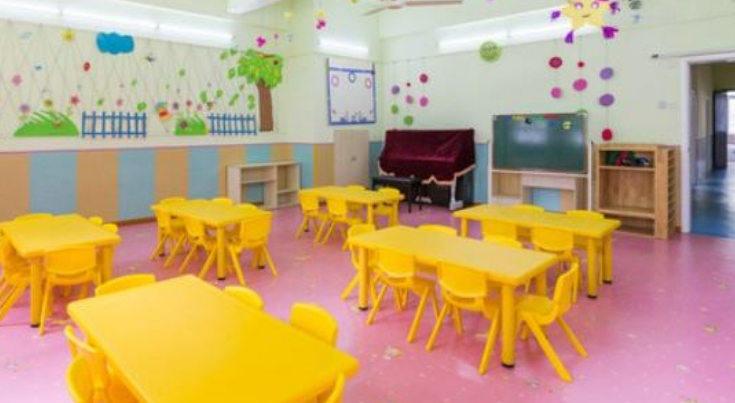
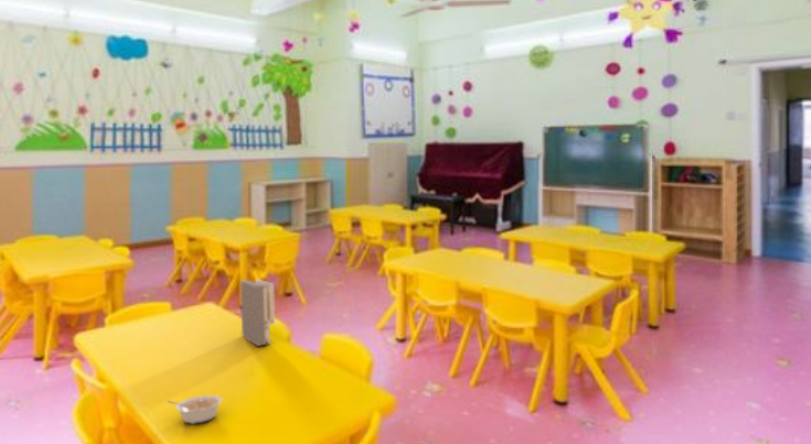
+ legume (198, 409)
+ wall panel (257, 311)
